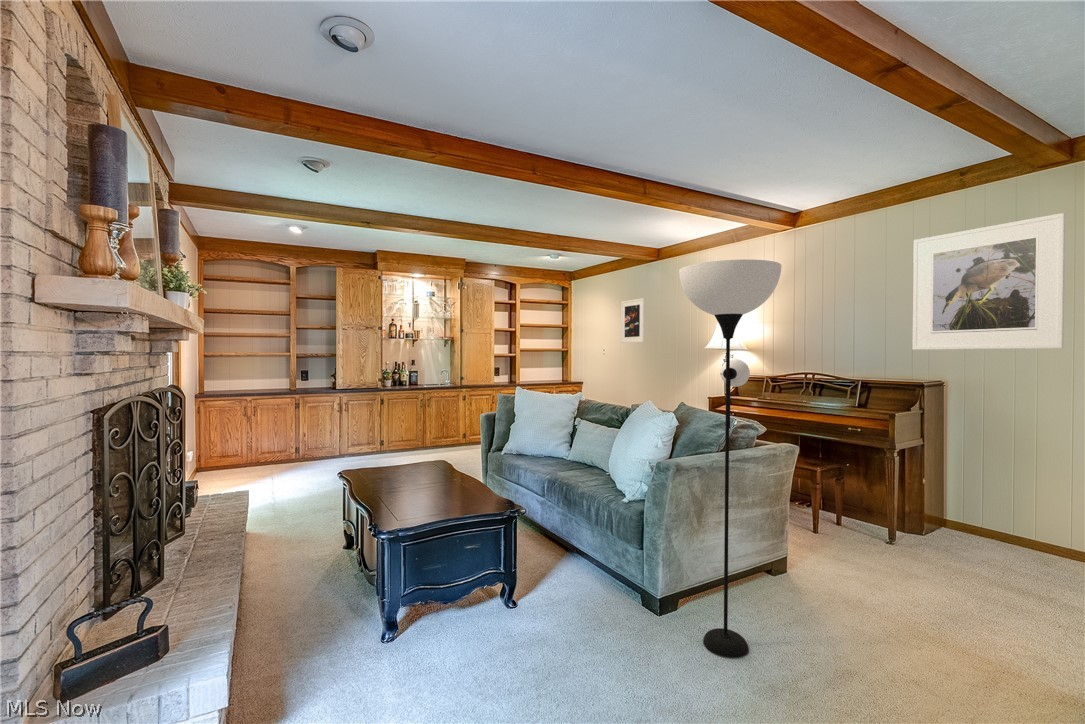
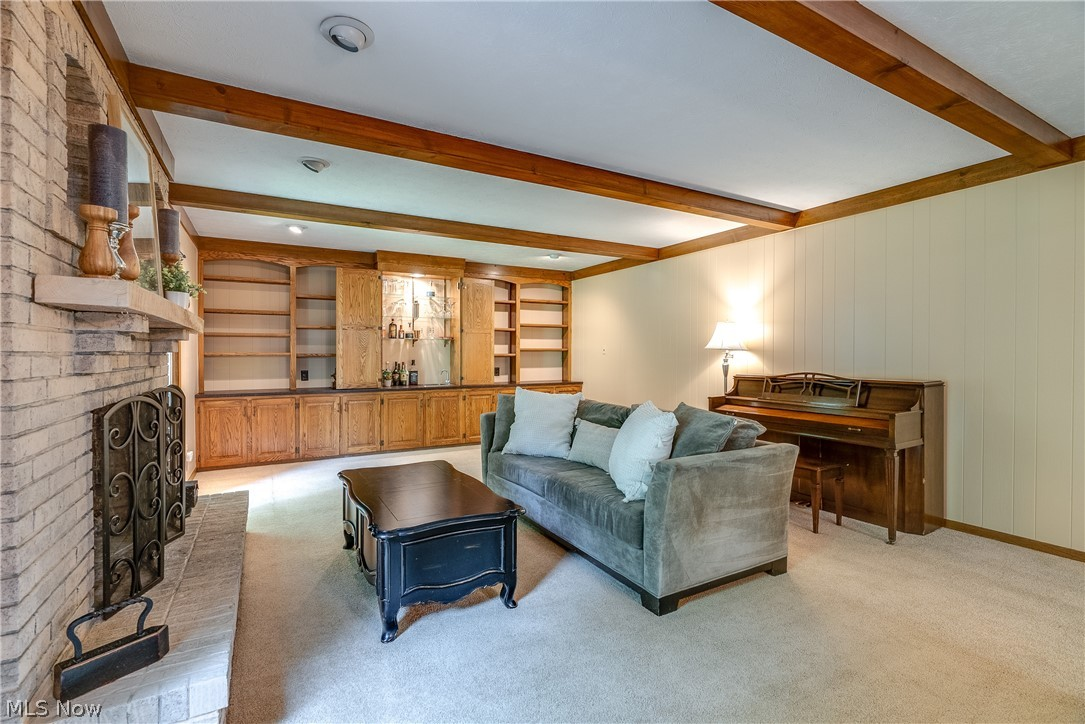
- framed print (632, 321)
- floor lamp (727, 457)
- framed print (980, 288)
